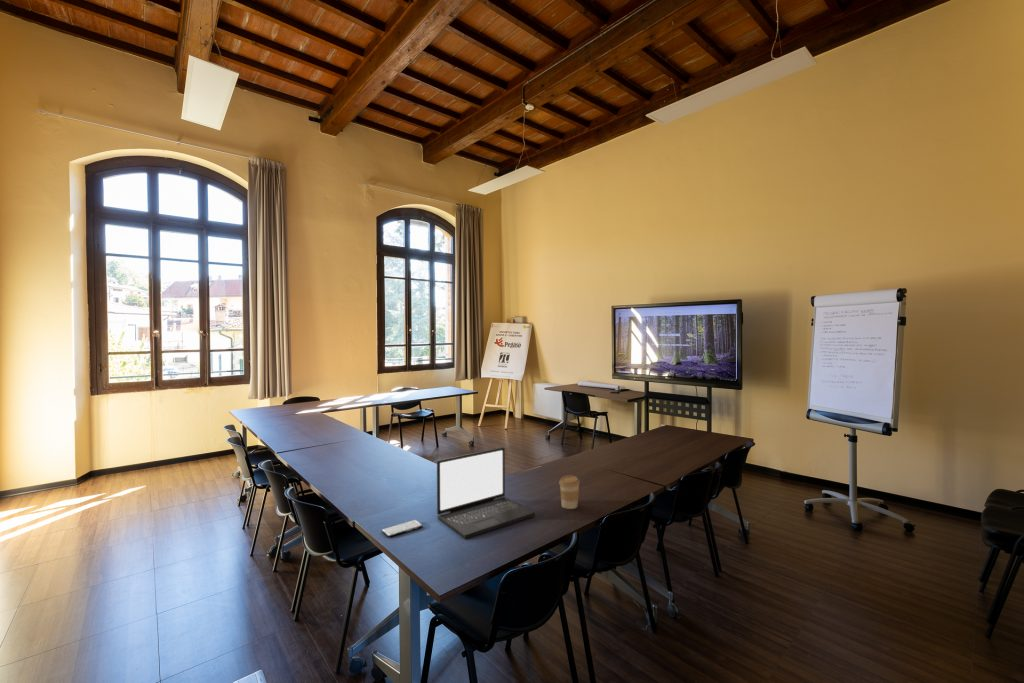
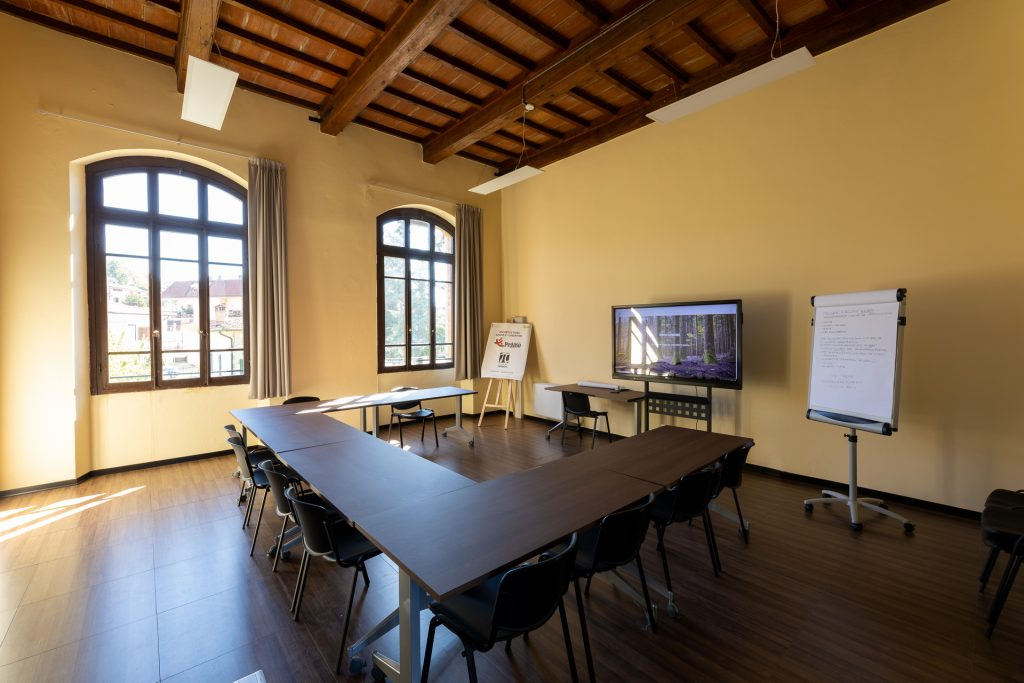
- smartphone (402, 528)
- laptop (486, 488)
- coffee cup (569, 491)
